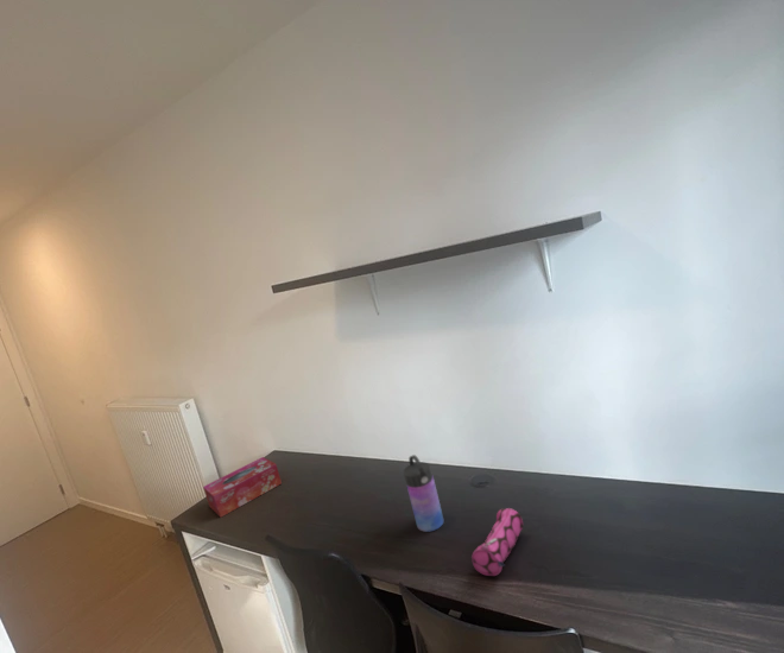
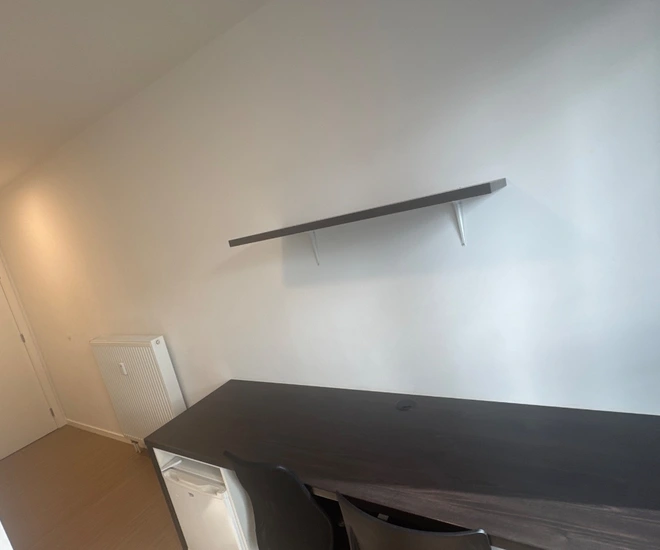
- water bottle (422, 489)
- pencil case (499, 538)
- tissue box (242, 484)
